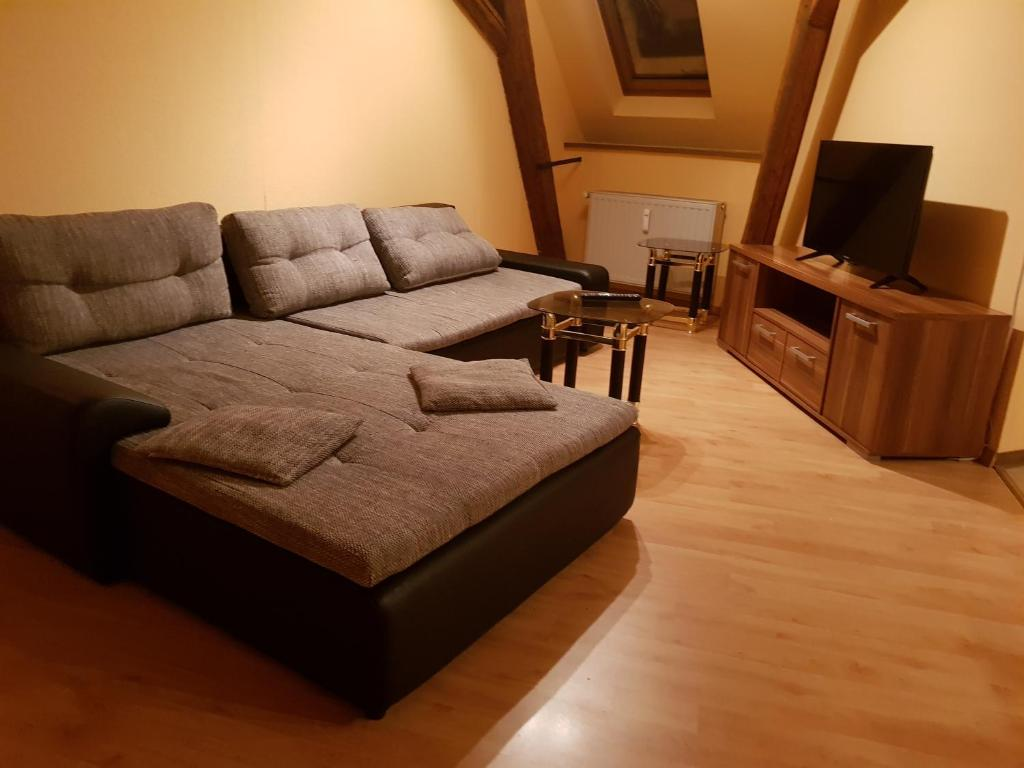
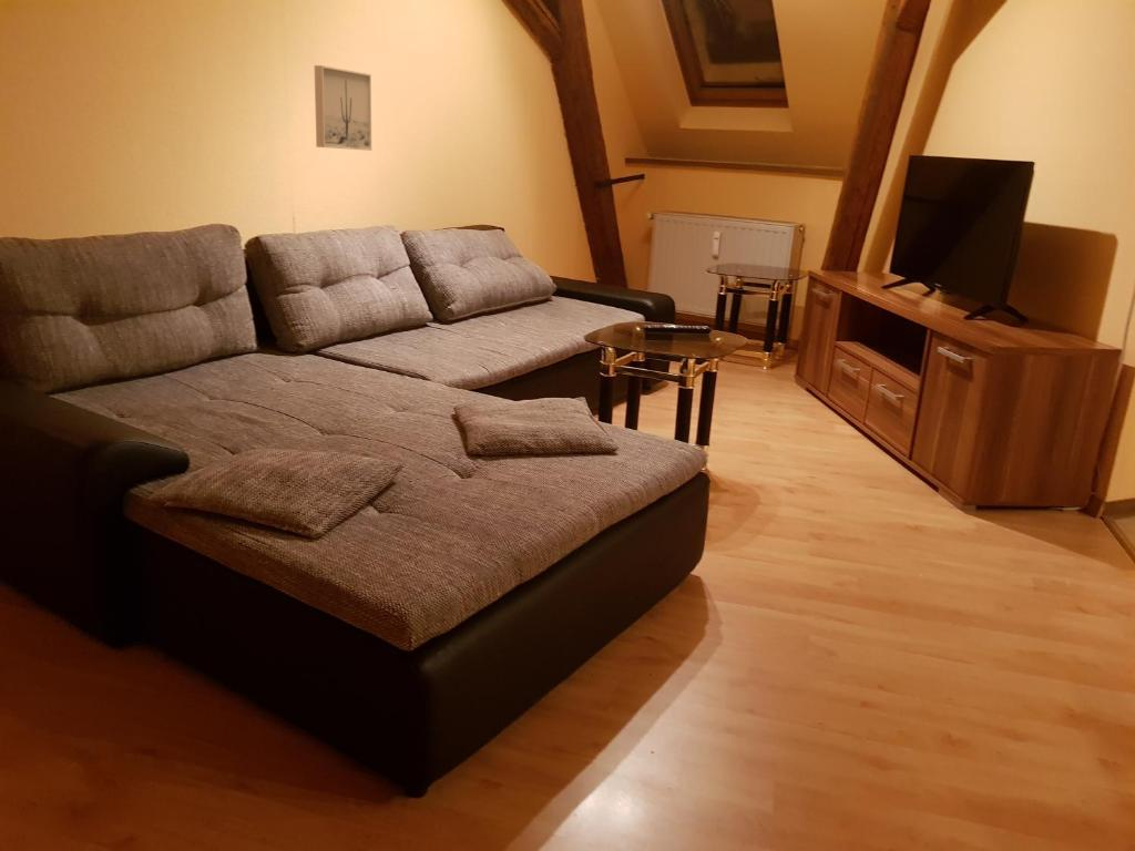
+ wall art (344, 110)
